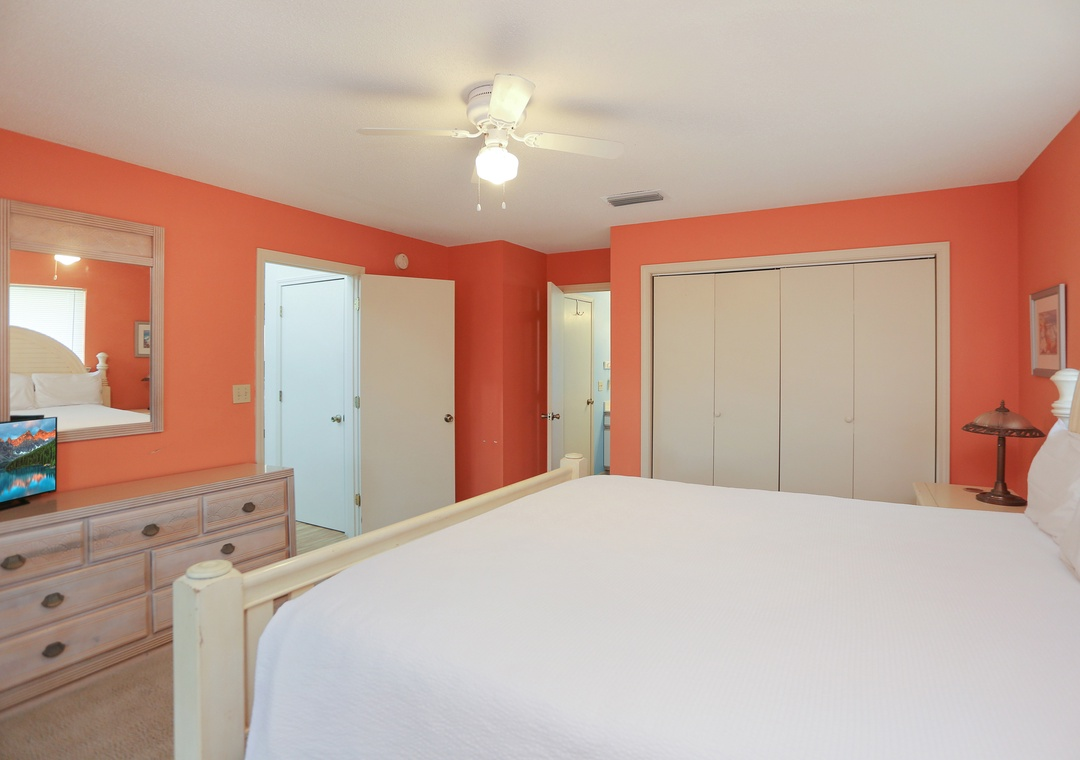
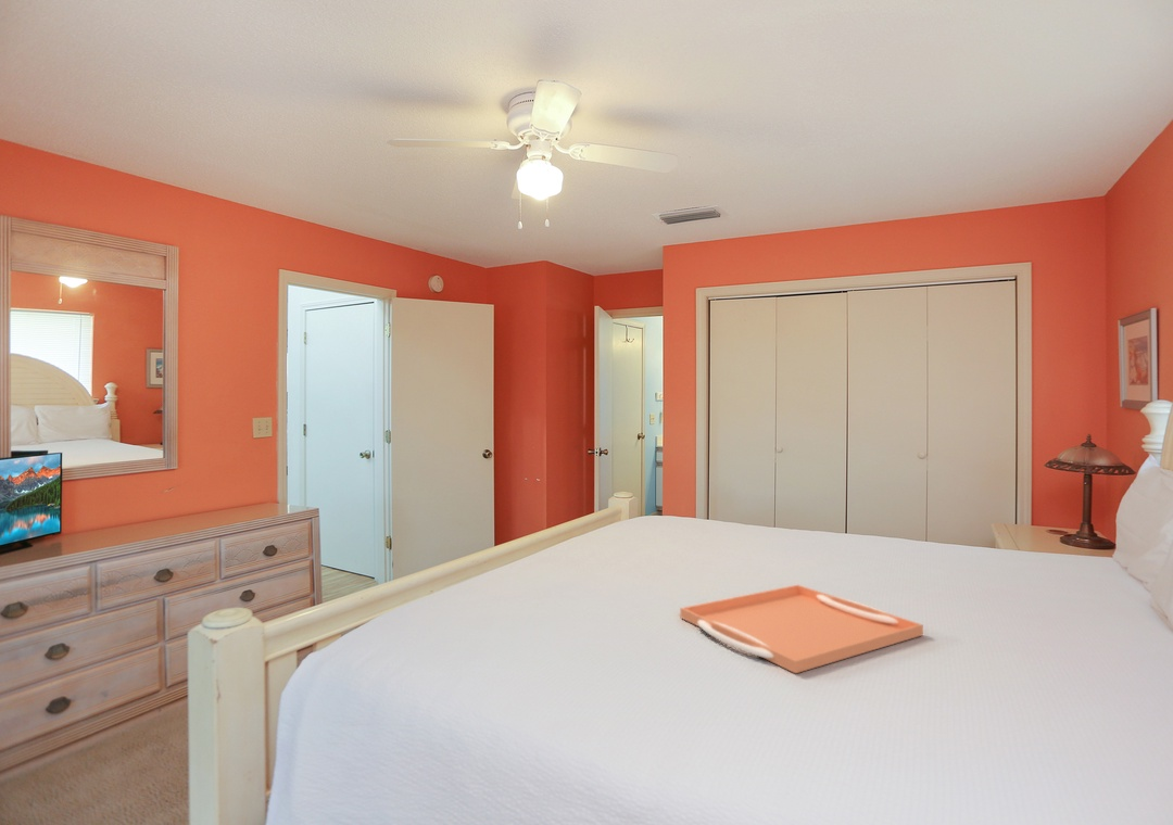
+ serving tray (796, 621)
